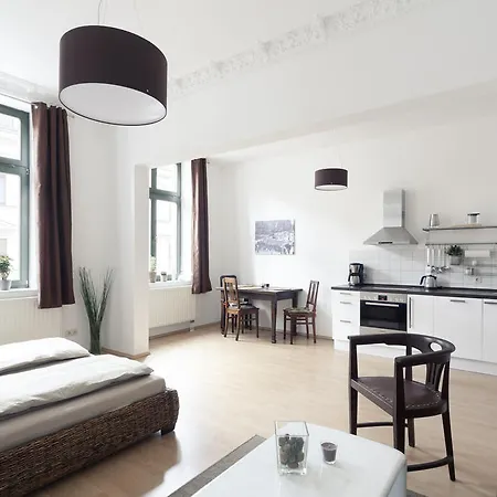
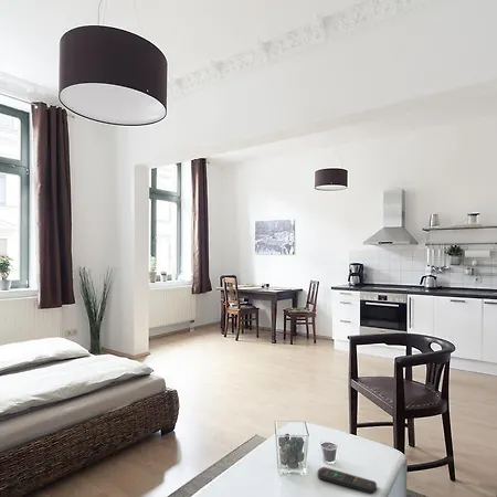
+ remote control (346, 479)
